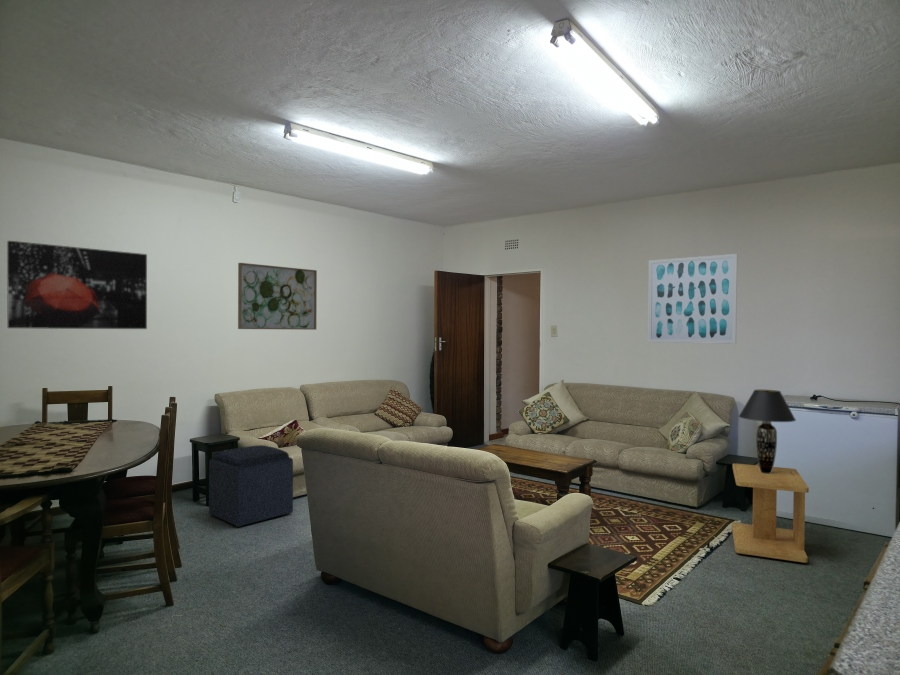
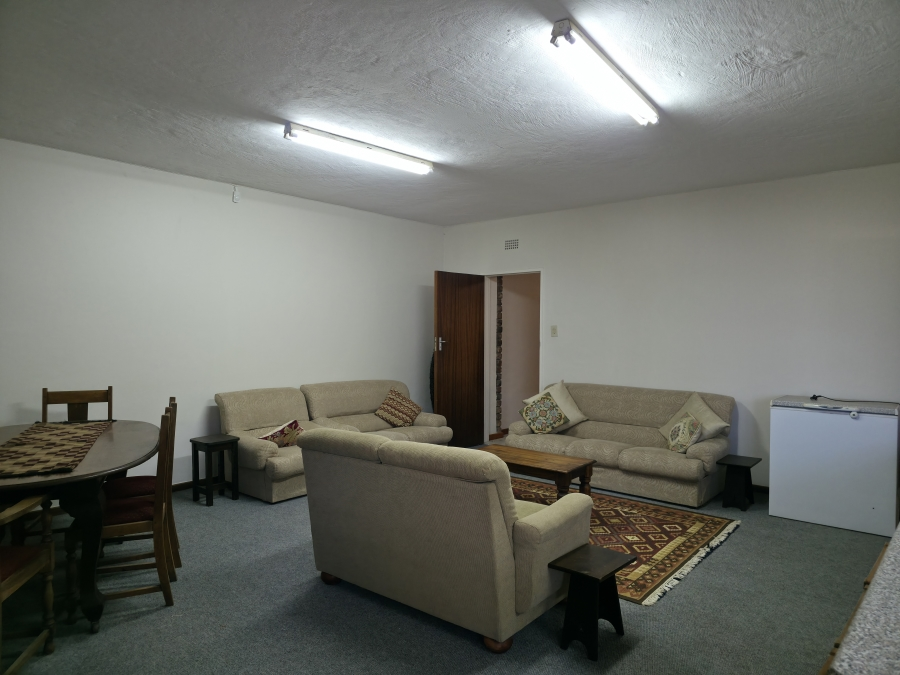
- wall art (280, 298)
- ottoman (251, 482)
- side table (767, 509)
- table lamp (766, 430)
- wall art (82, 288)
- wall art (690, 300)
